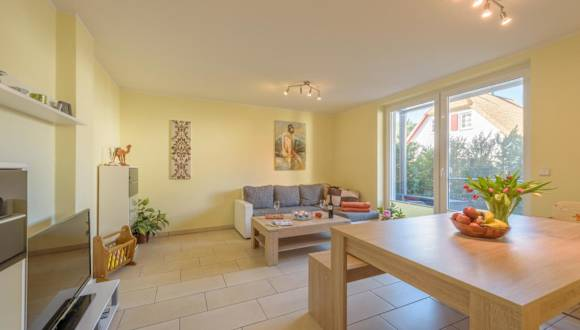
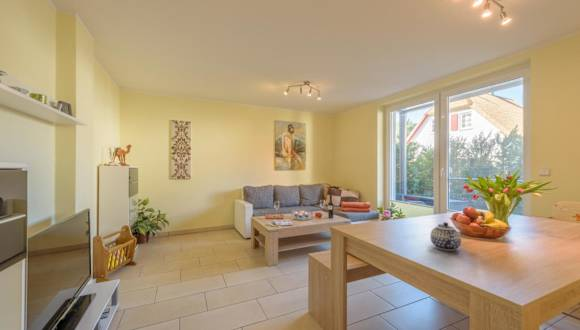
+ teapot (445, 235)
